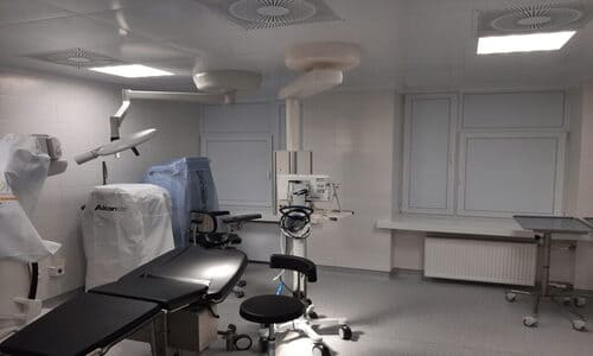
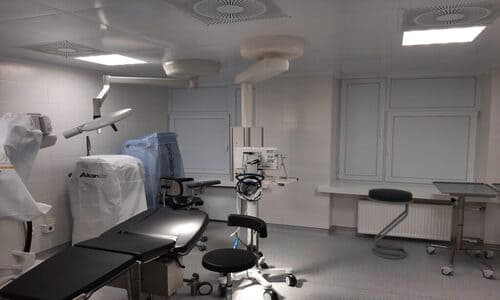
+ stool (390, 223)
